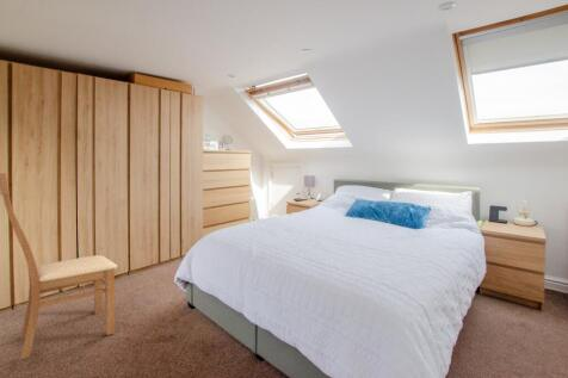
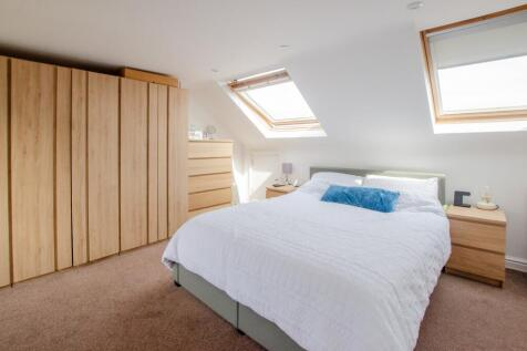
- chair (60, 261)
